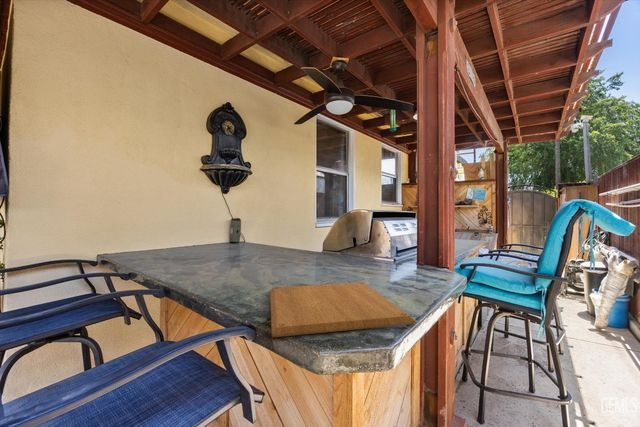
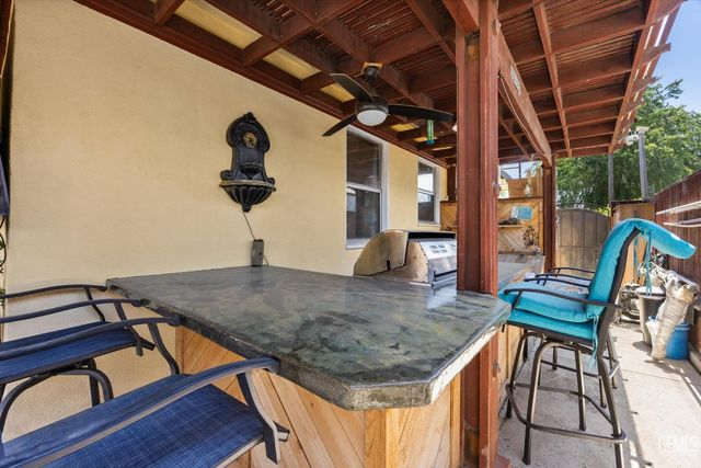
- chopping board (330, 301)
